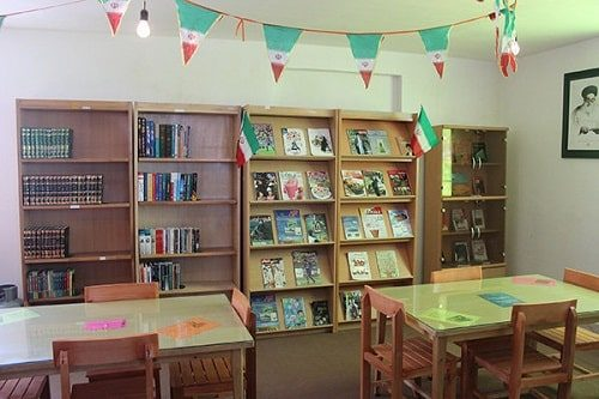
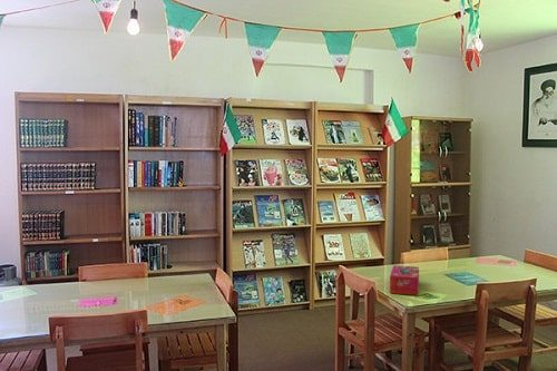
+ tissue box (404, 279)
